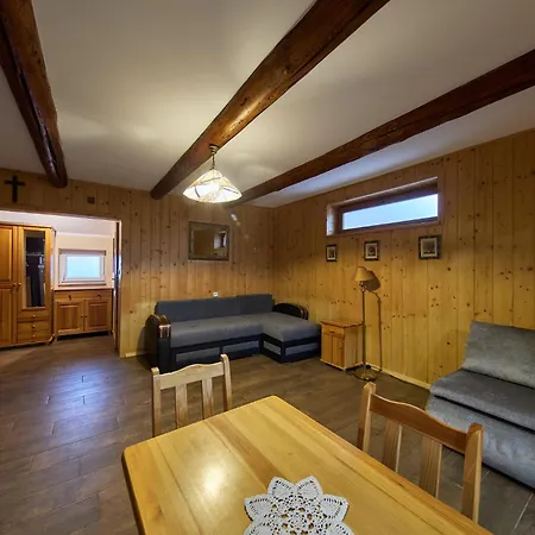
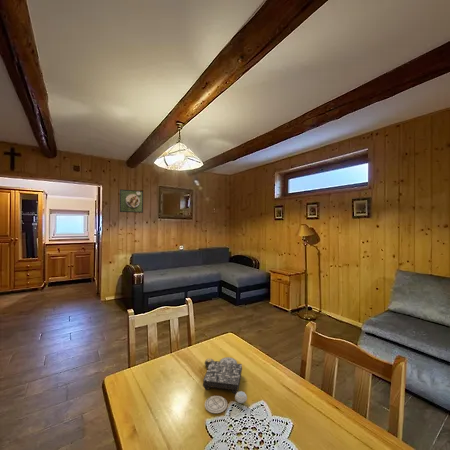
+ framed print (131, 201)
+ board game (223, 376)
